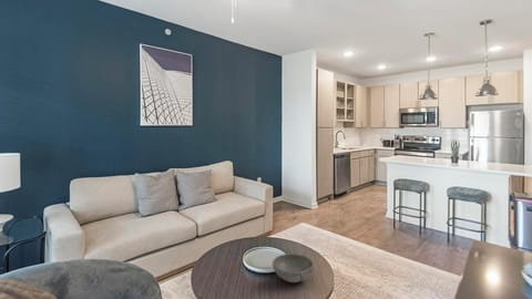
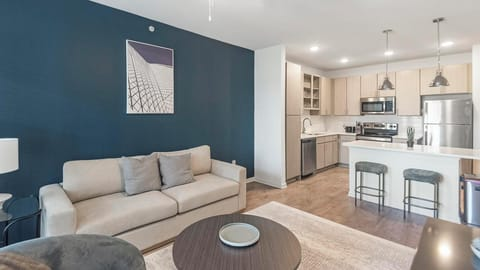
- bowl (293, 269)
